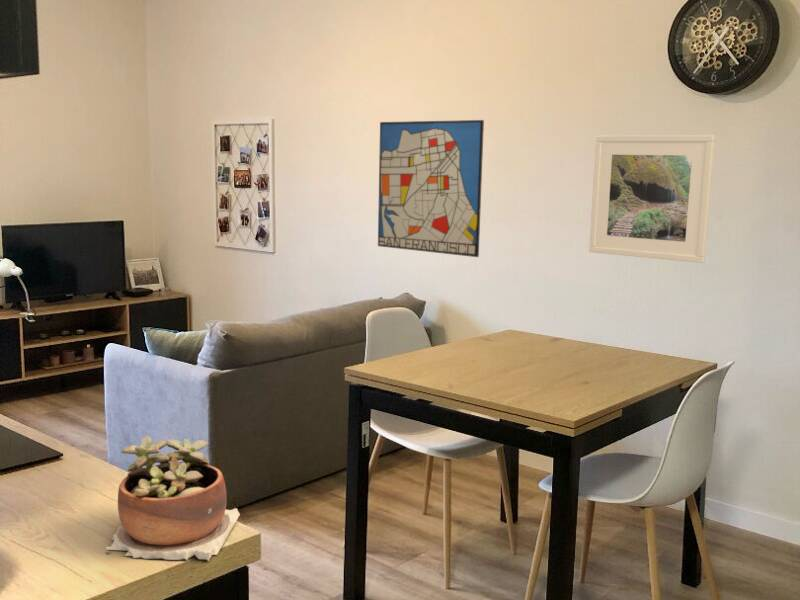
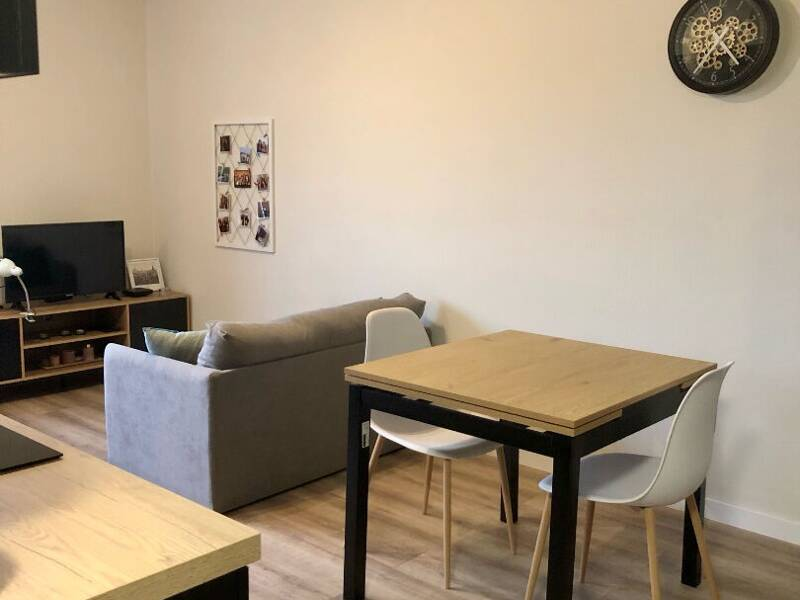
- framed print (648, 197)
- wall art (427, 187)
- succulent plant (172, 488)
